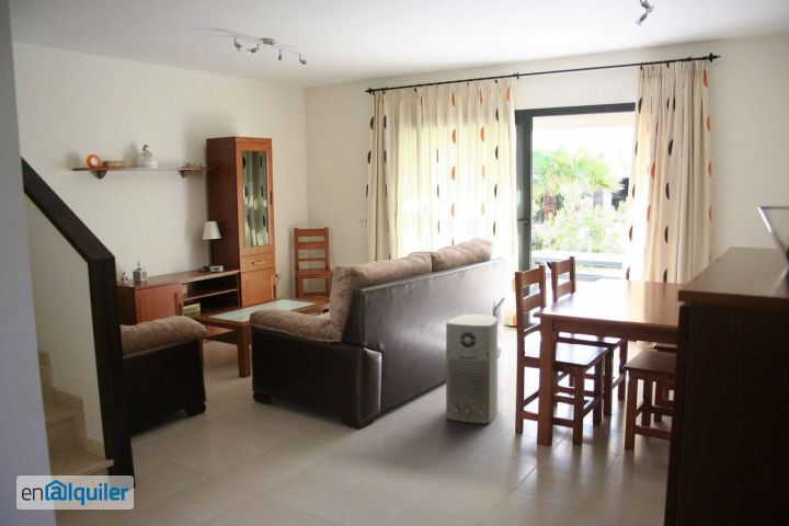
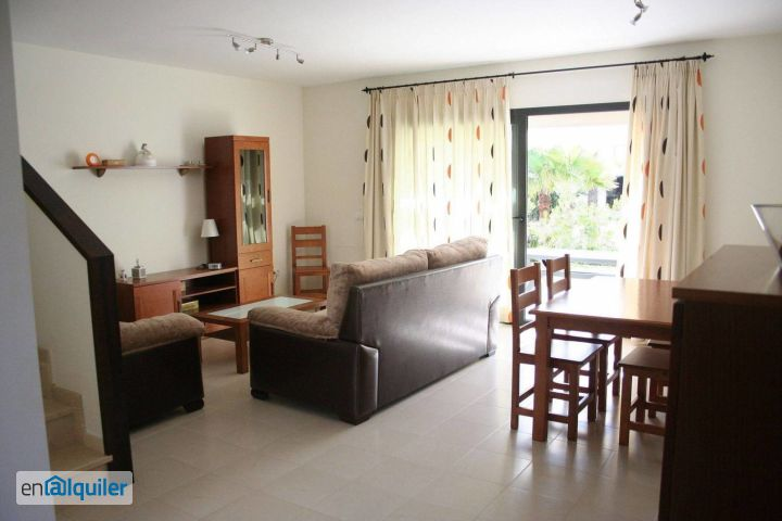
- air purifier (473, 366)
